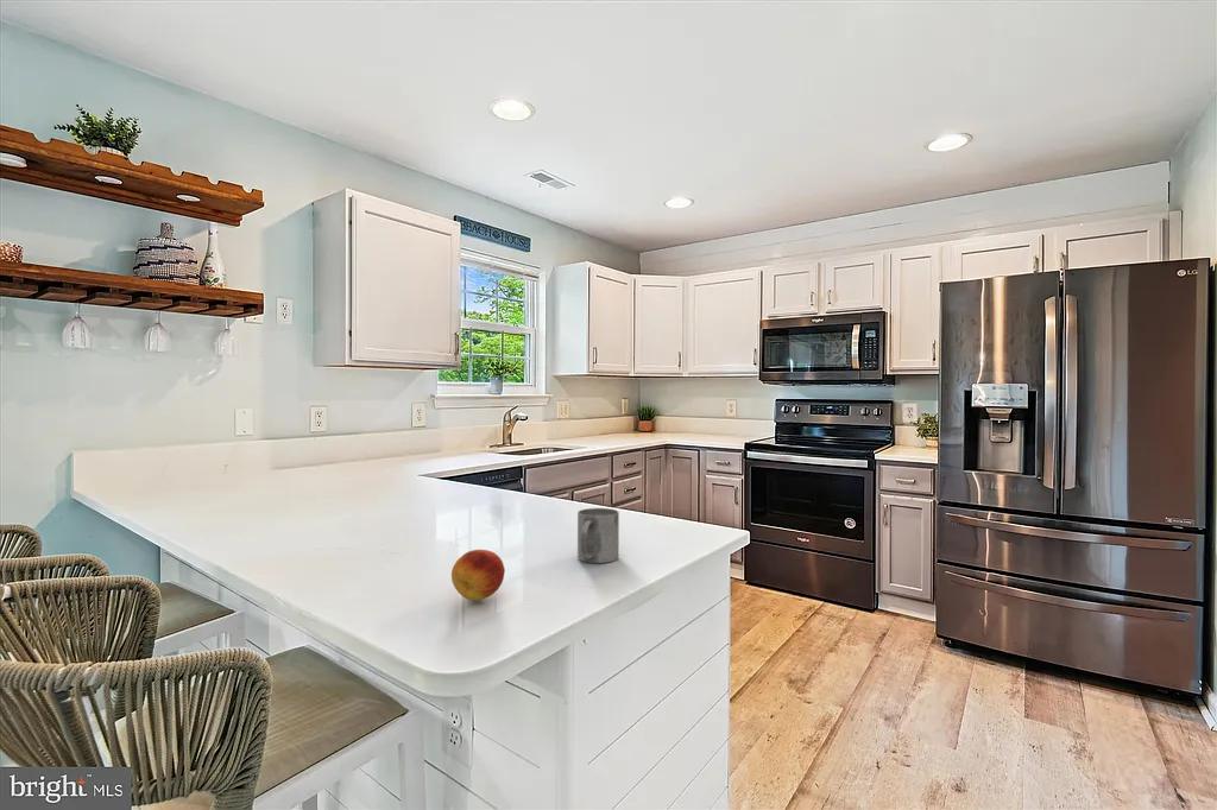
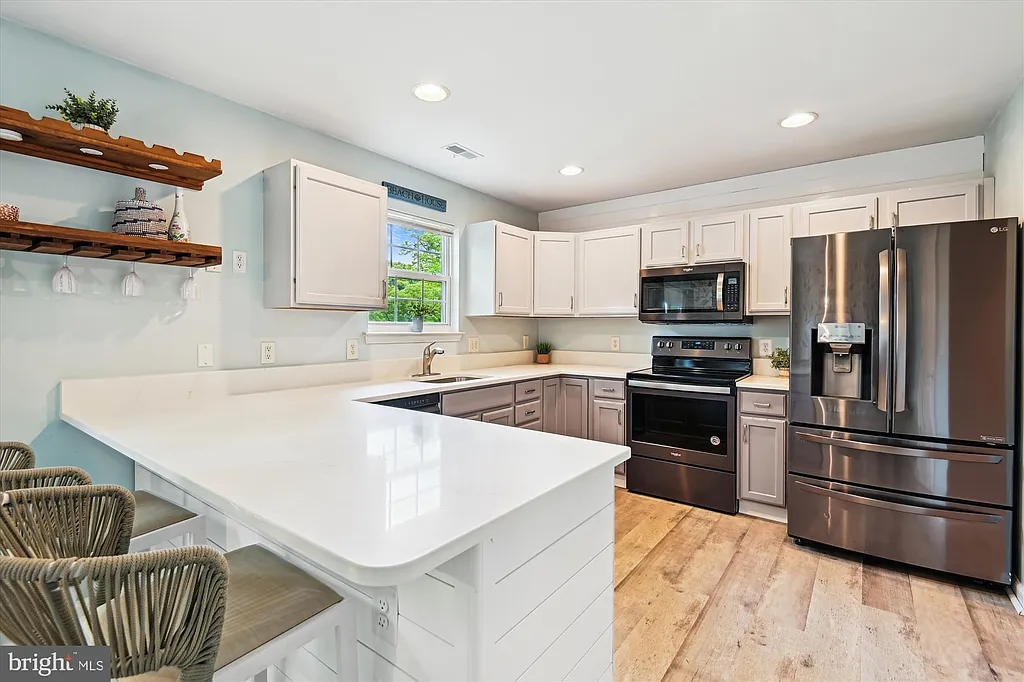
- fruit (478, 575)
- mug (594, 536)
